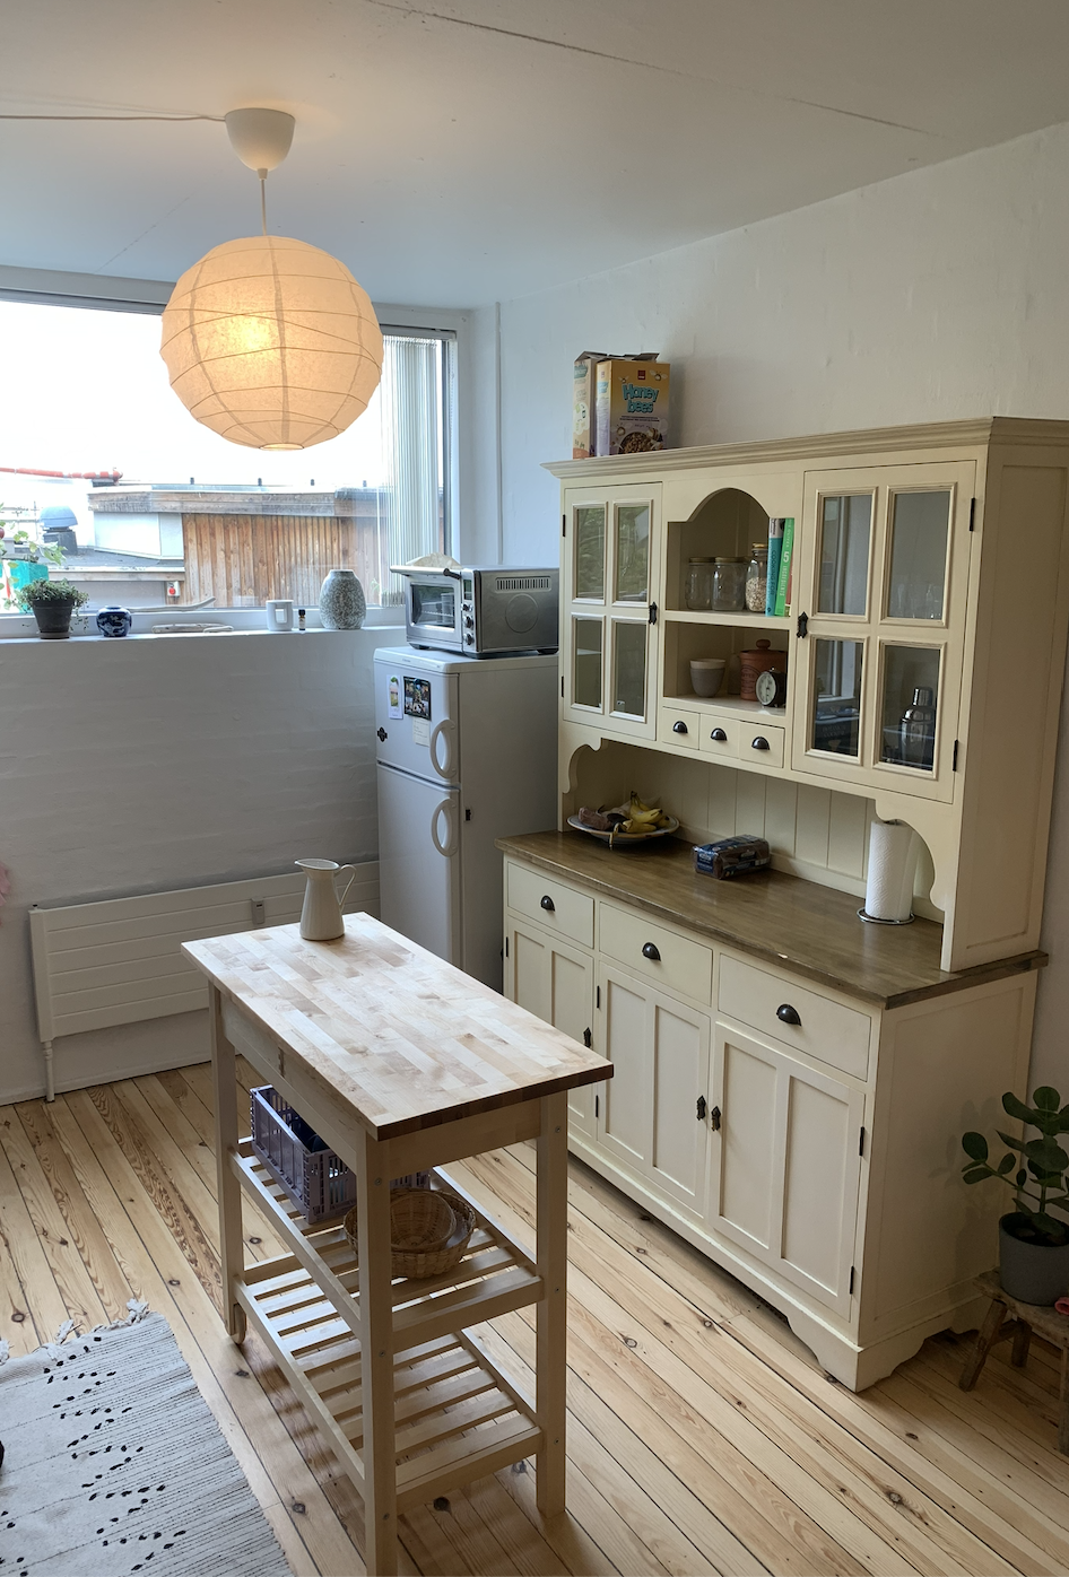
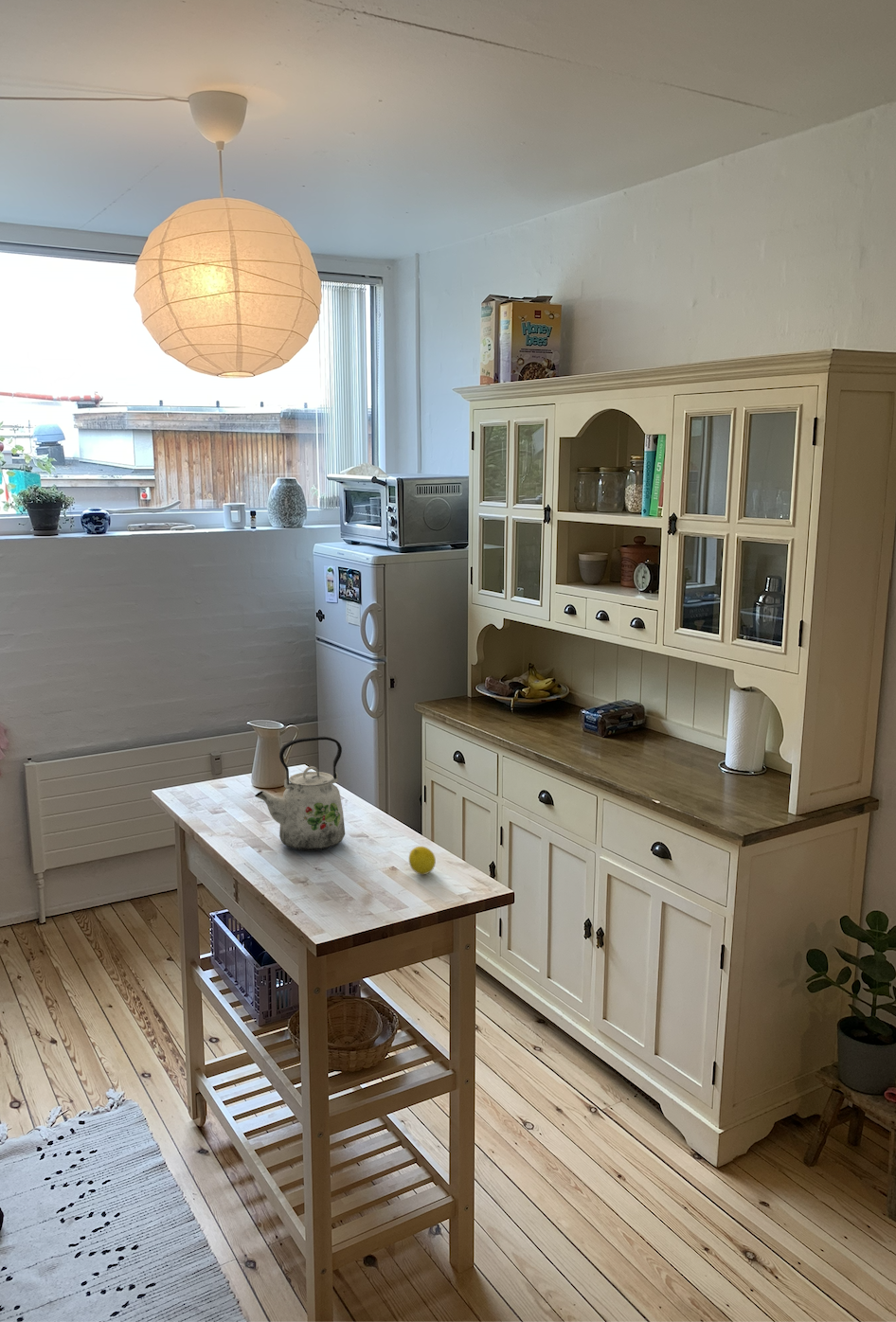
+ kettle (299, 793)
+ fruit (421, 860)
